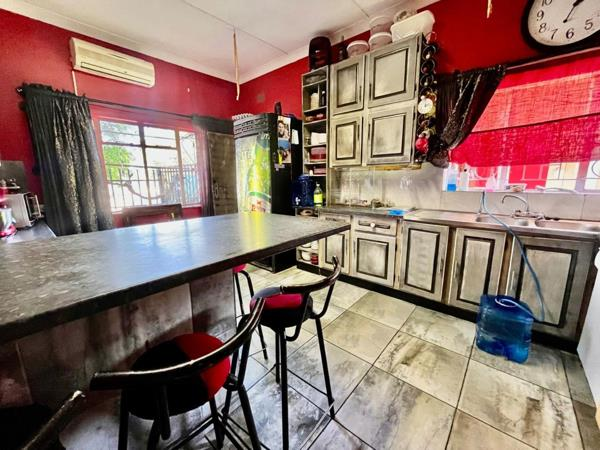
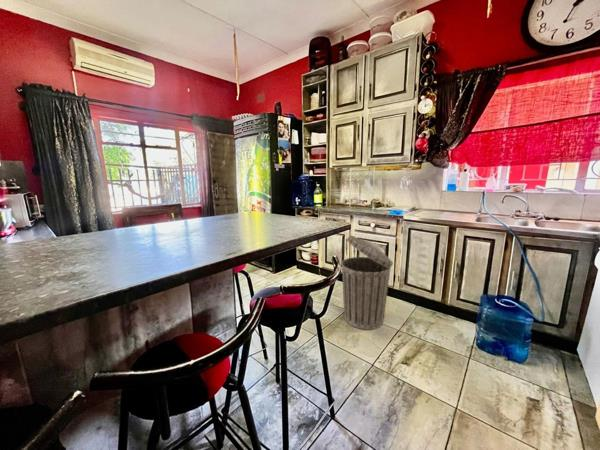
+ trash can (366, 278)
